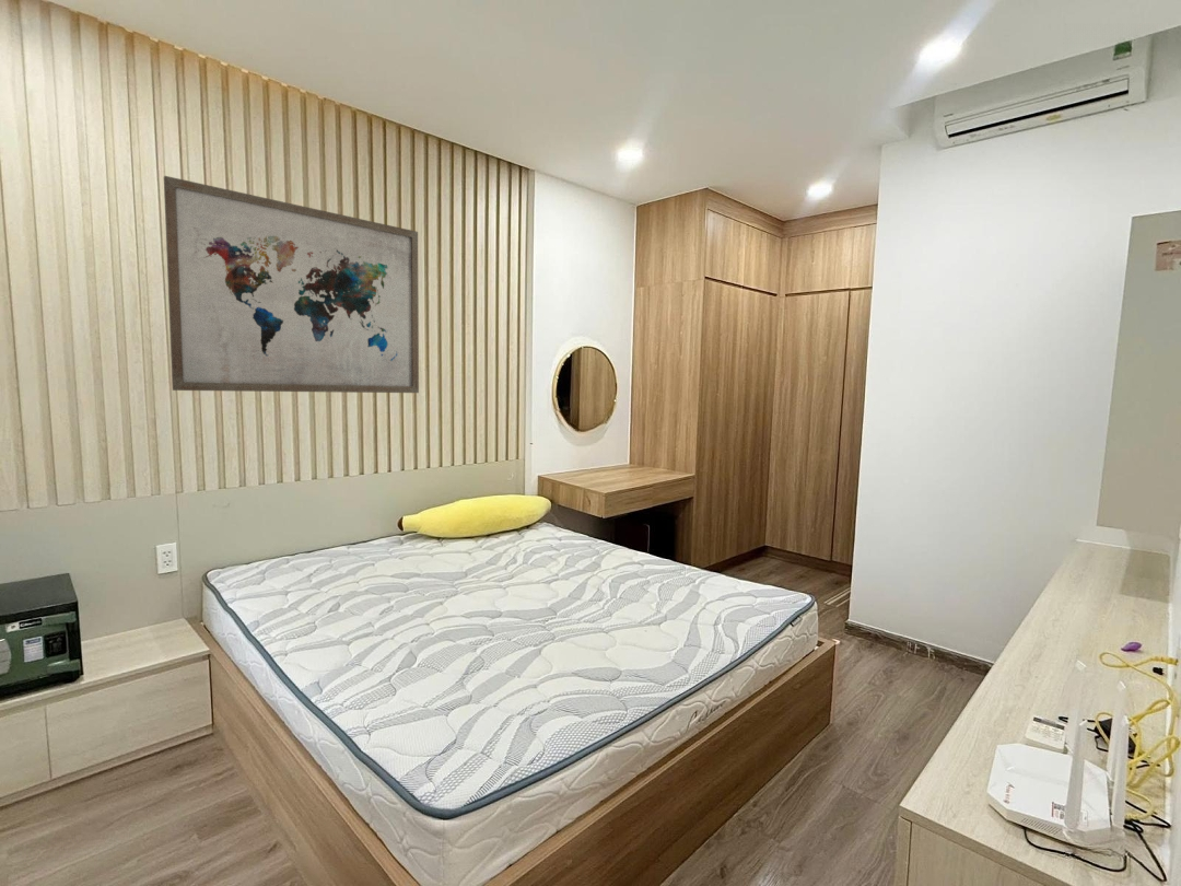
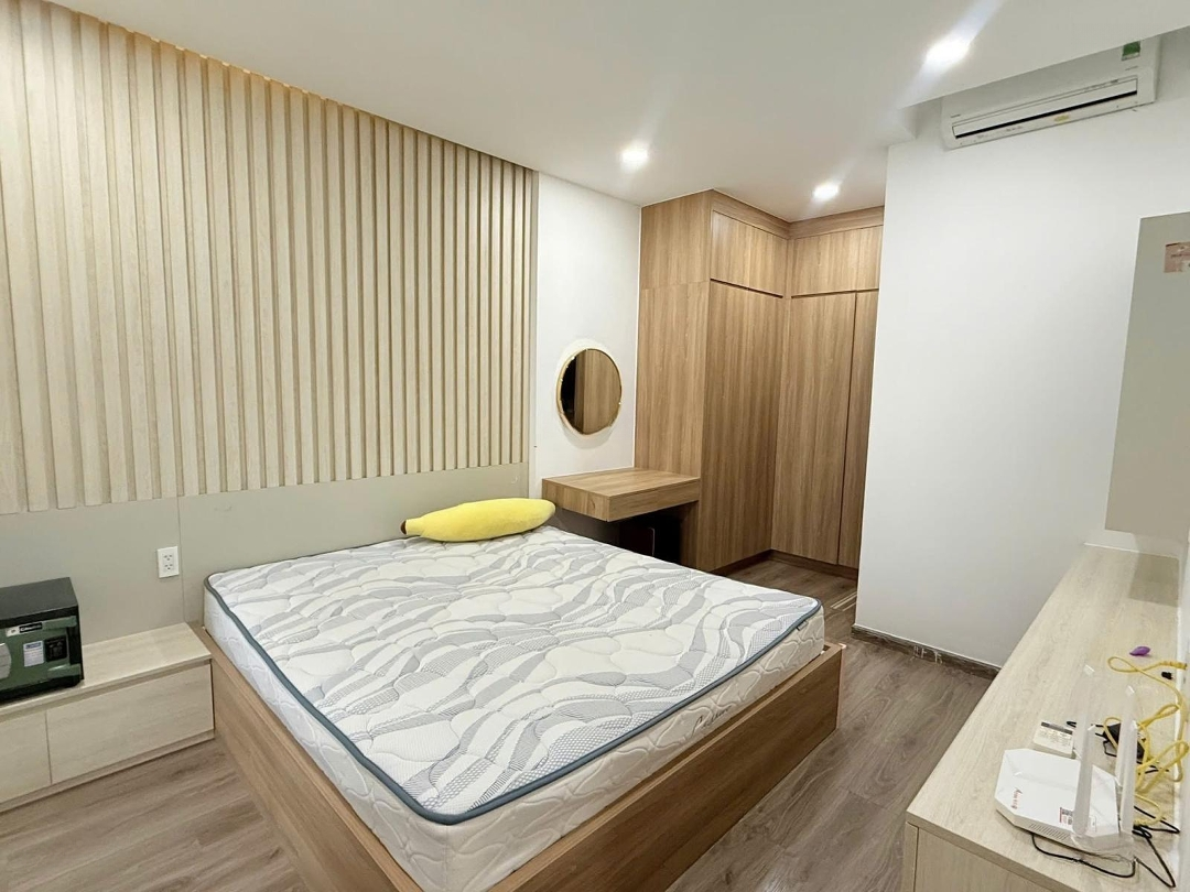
- wall art (309, 301)
